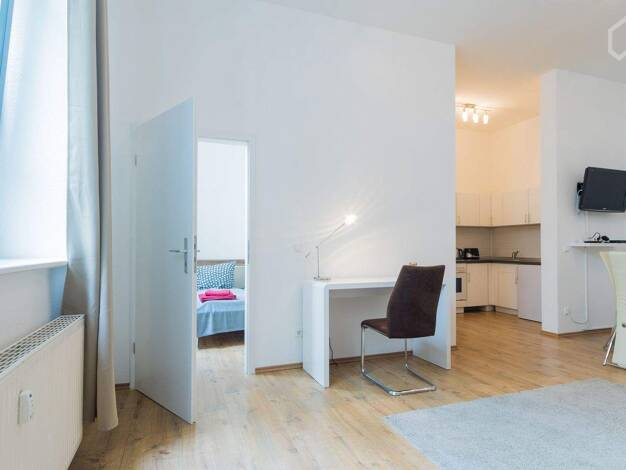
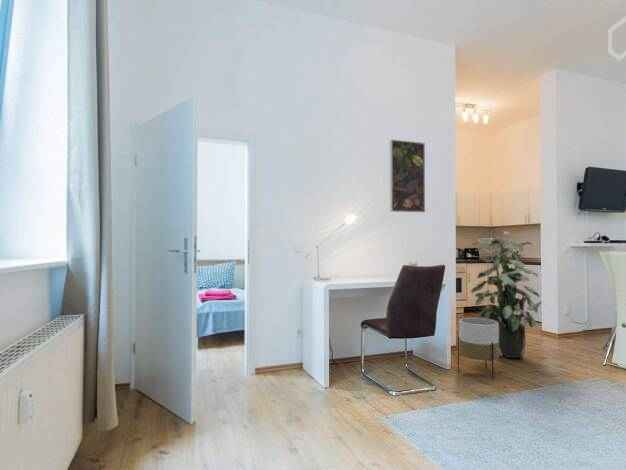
+ indoor plant (504, 293)
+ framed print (407, 176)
+ planter (479, 347)
